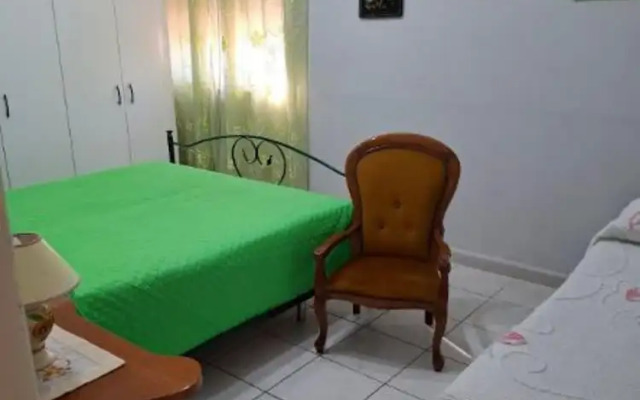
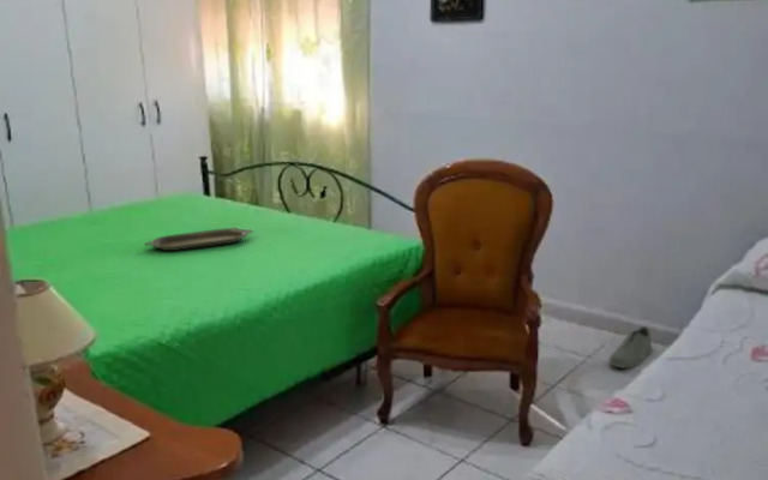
+ serving tray (200, 239)
+ shoe (631, 346)
